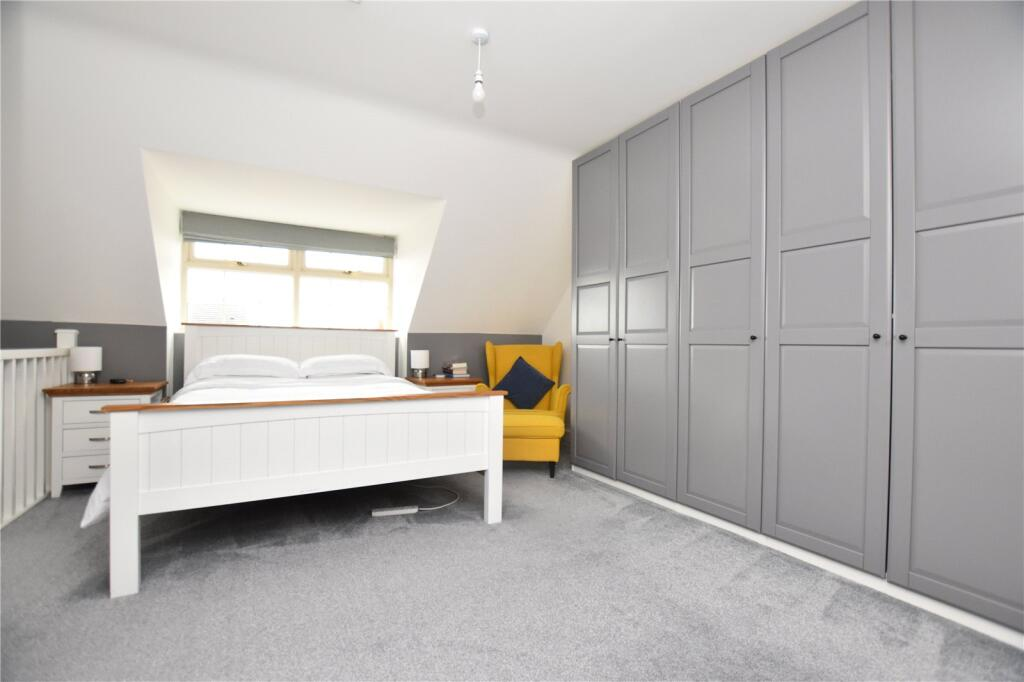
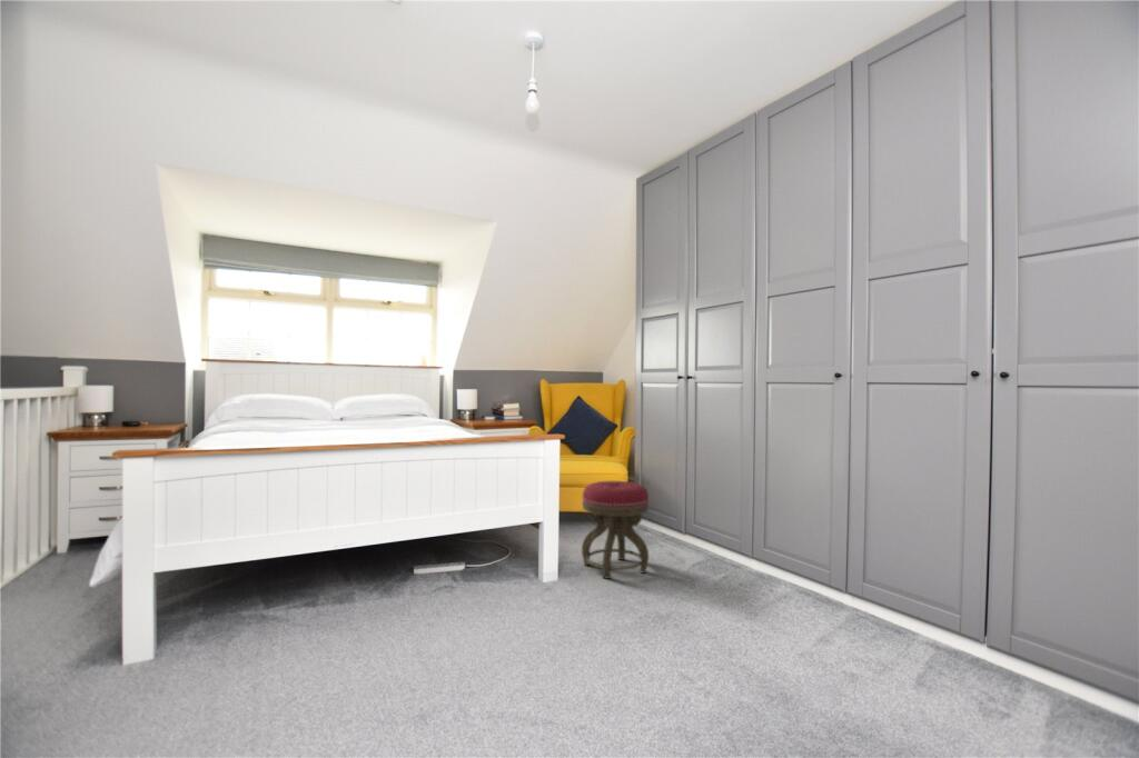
+ stool (614, 526)
